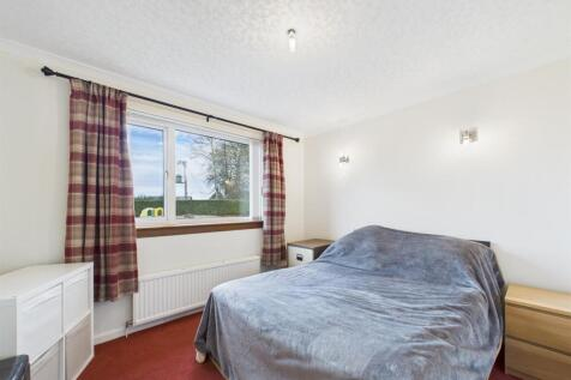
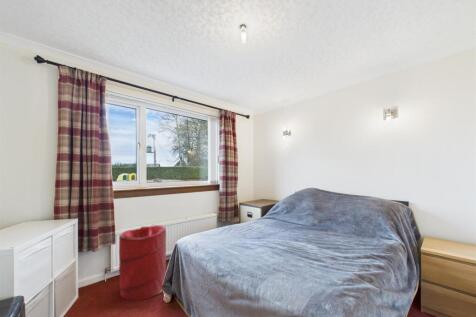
+ laundry hamper (143, 257)
